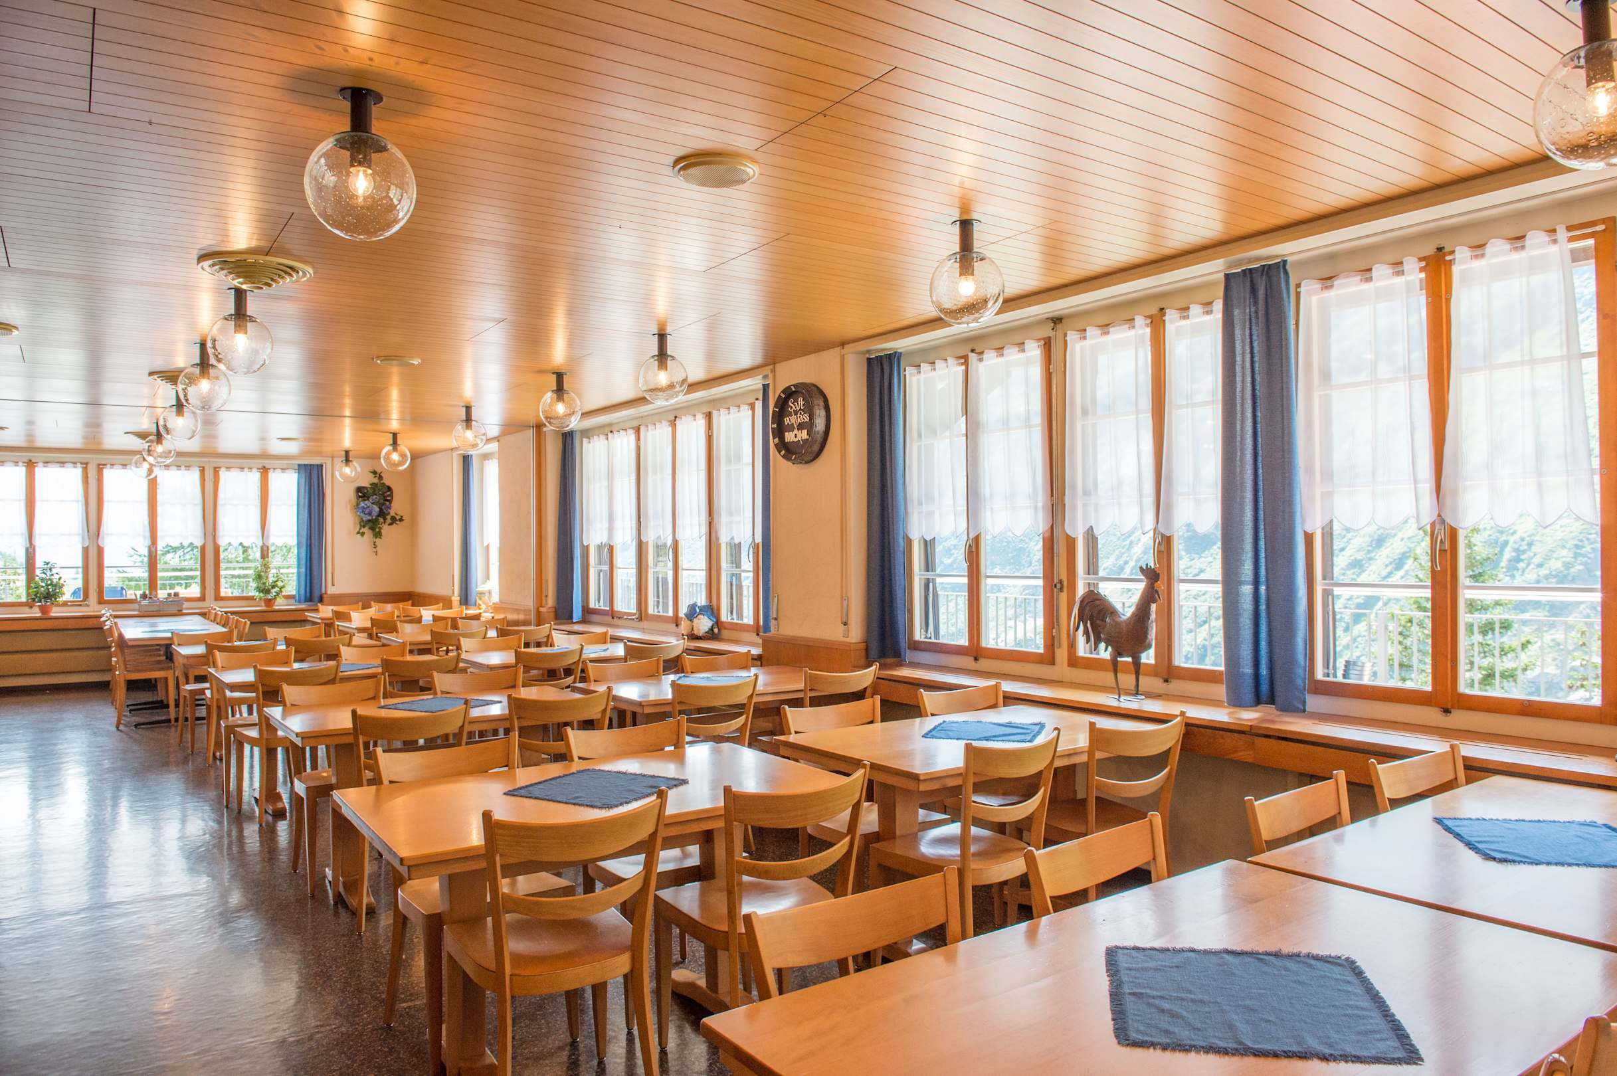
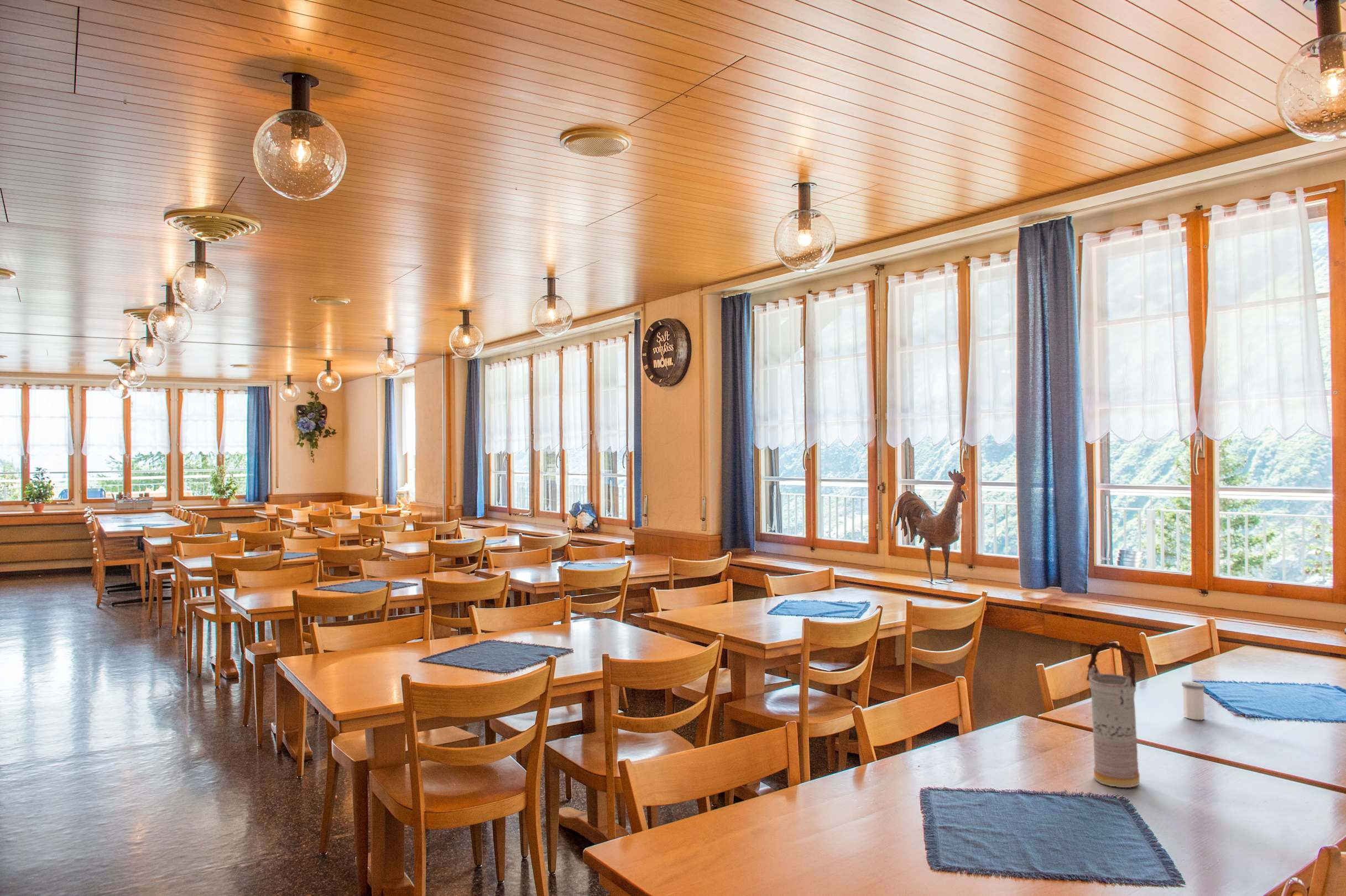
+ salt shaker (1193, 700)
+ vase (1113, 711)
